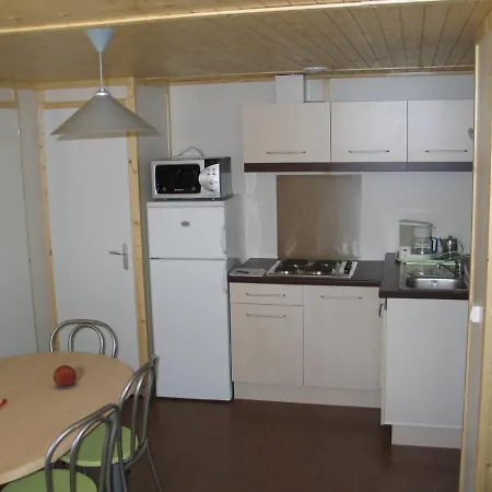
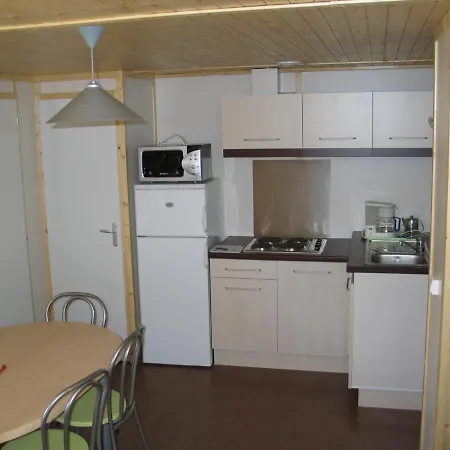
- fruit (63, 375)
